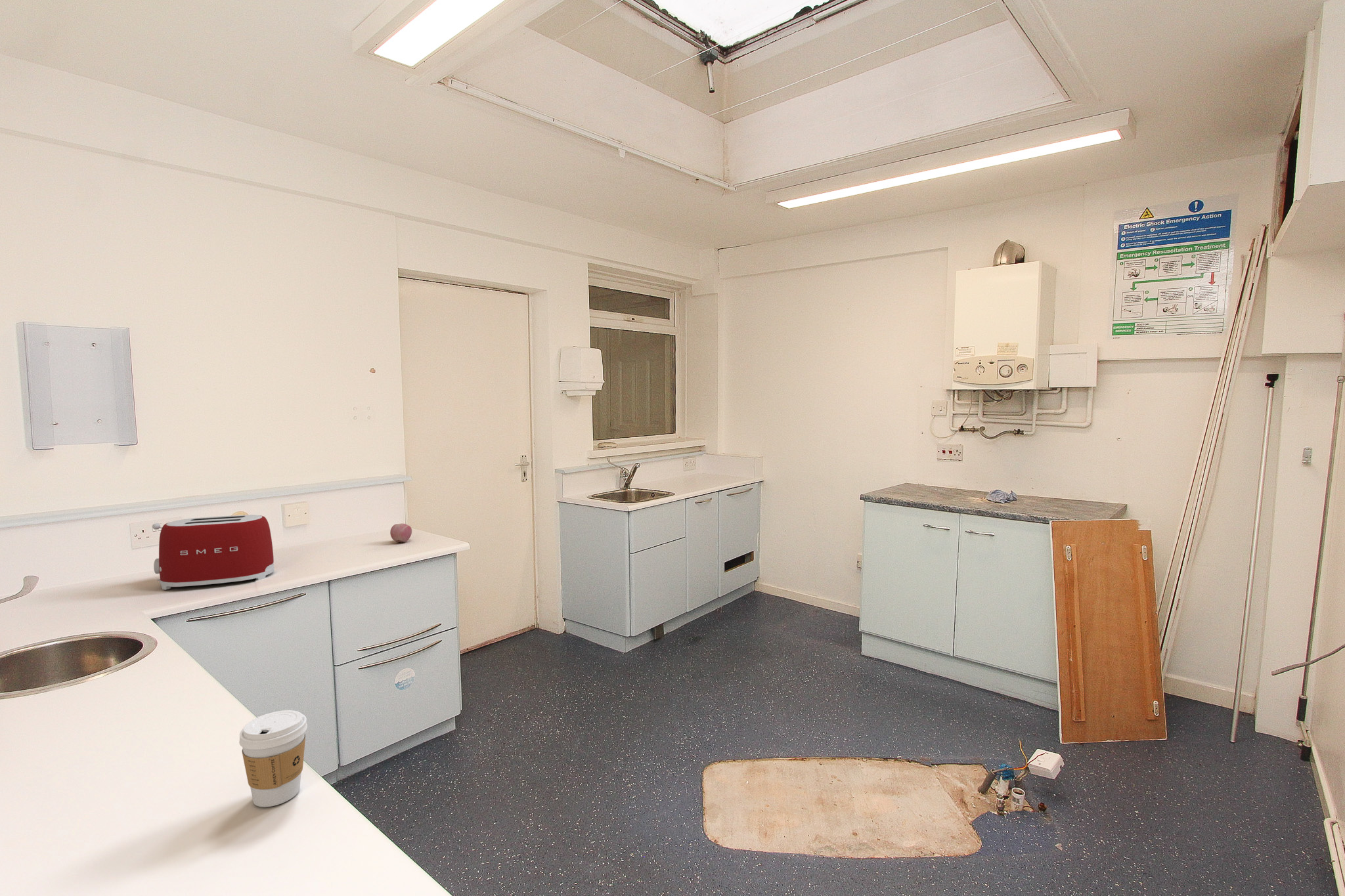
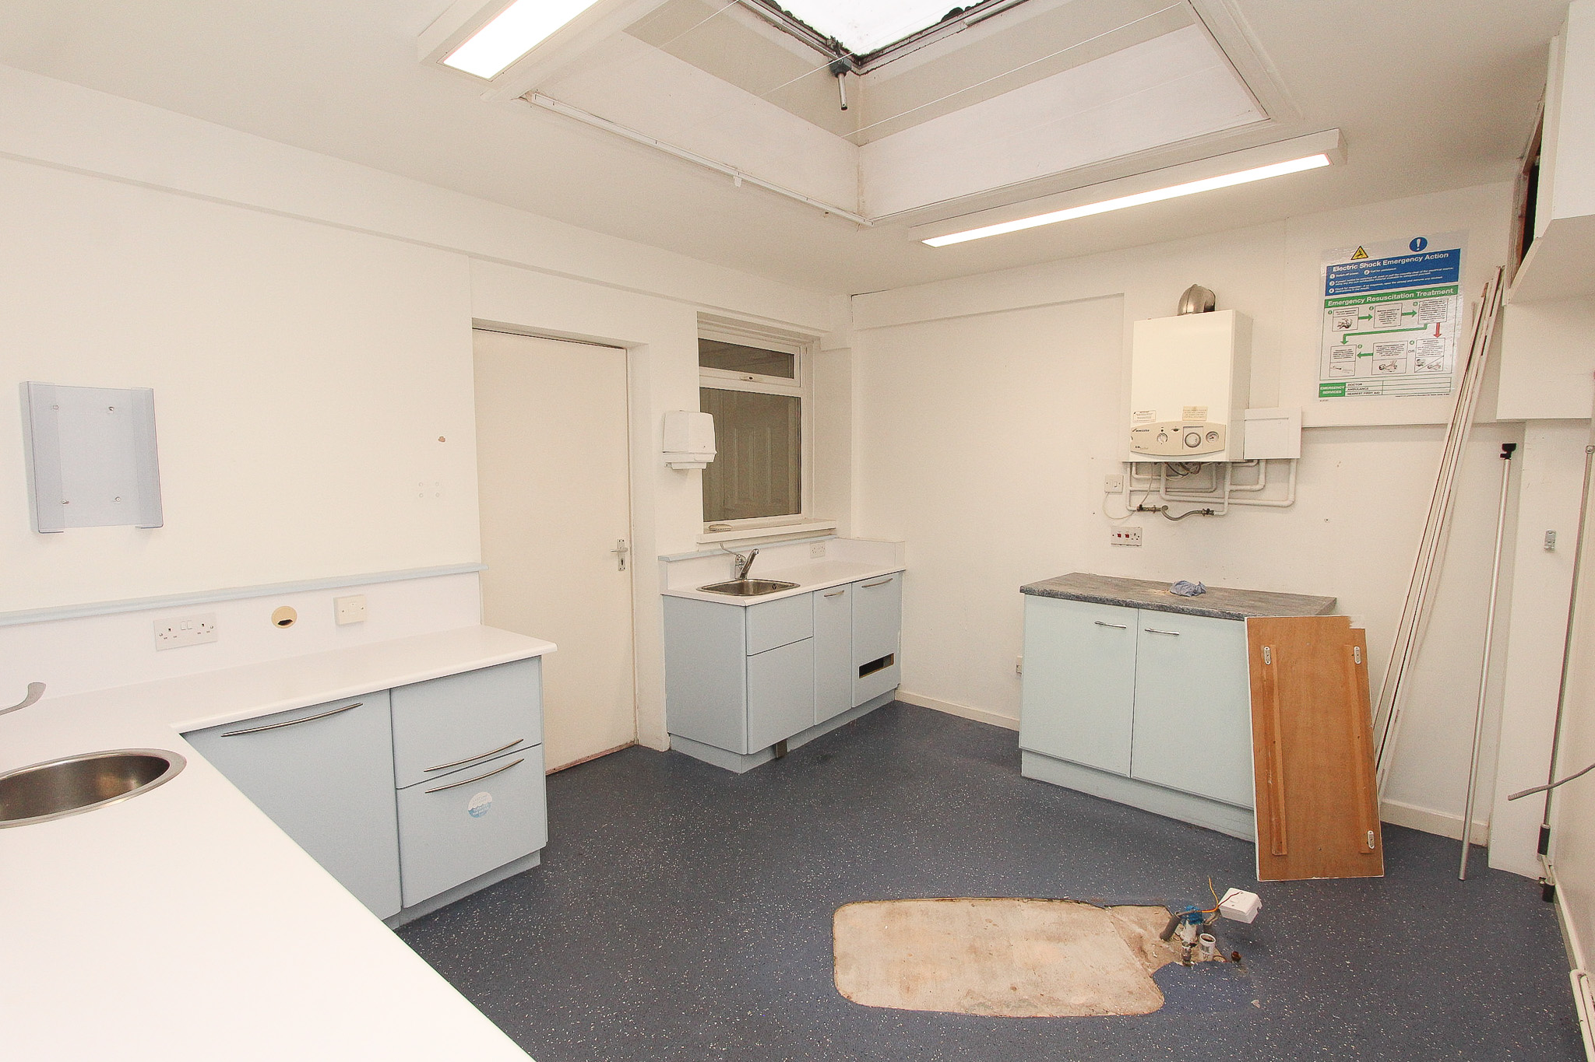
- apple (401, 532)
- coffee cup (275, 757)
- toaster (215, 549)
